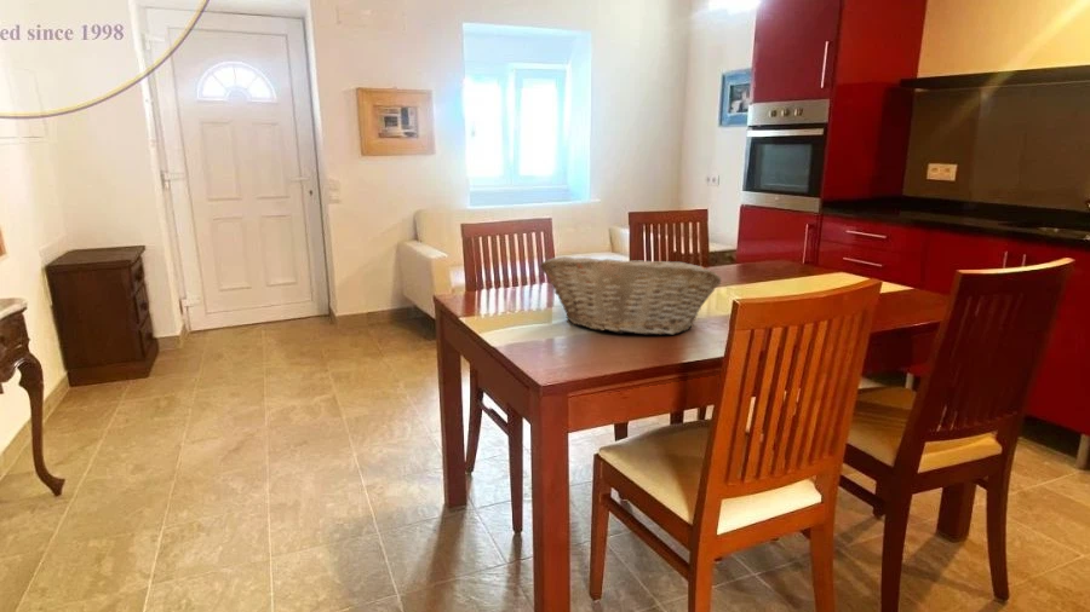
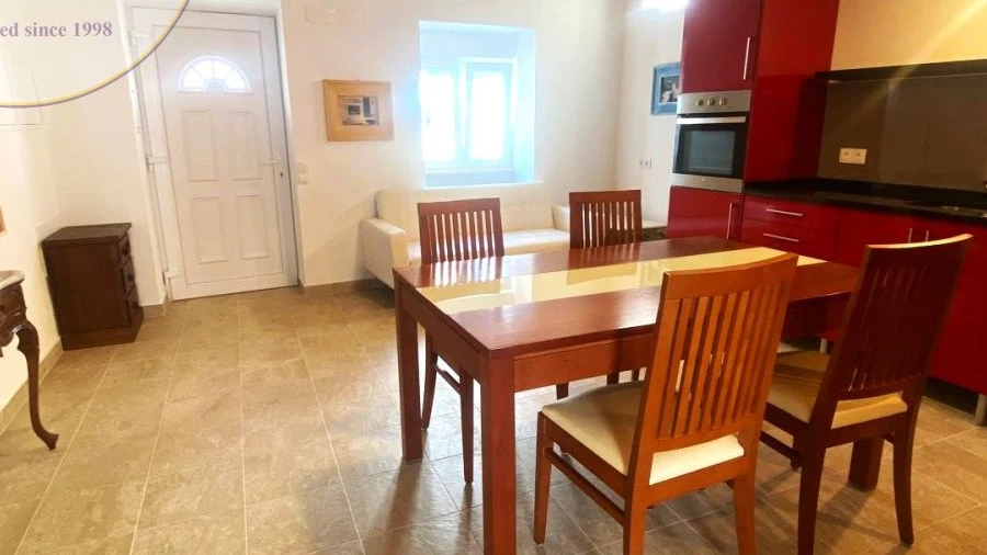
- fruit basket (627, 287)
